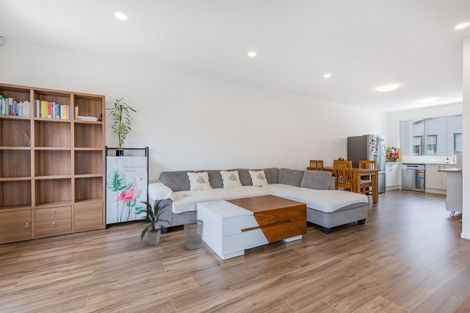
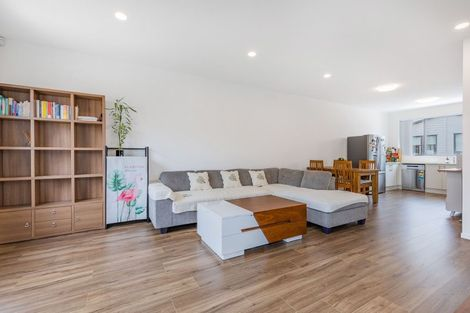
- wastebasket (193, 233)
- indoor plant (152, 220)
